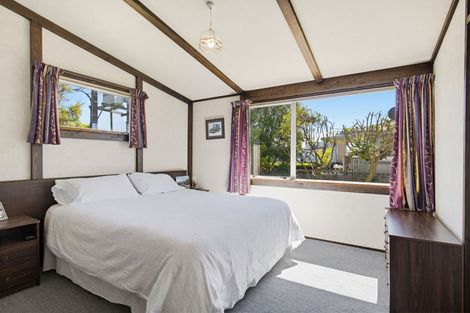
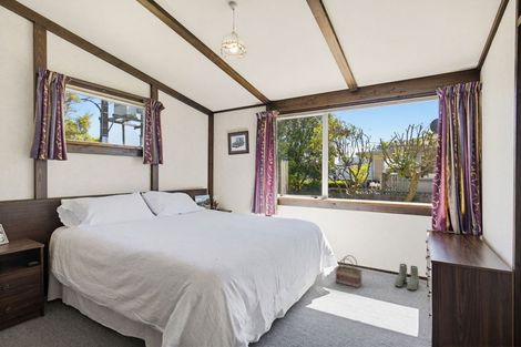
+ boots (406, 275)
+ basket (348, 269)
